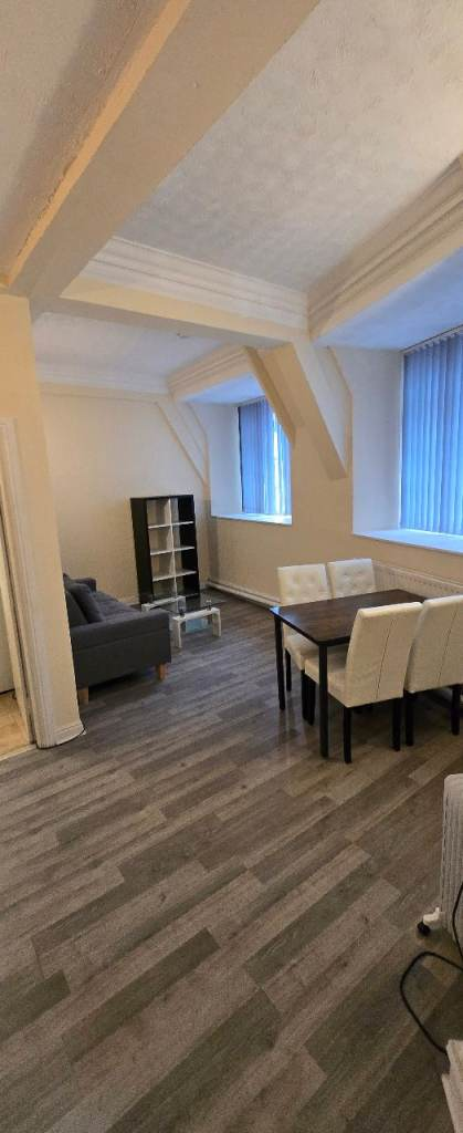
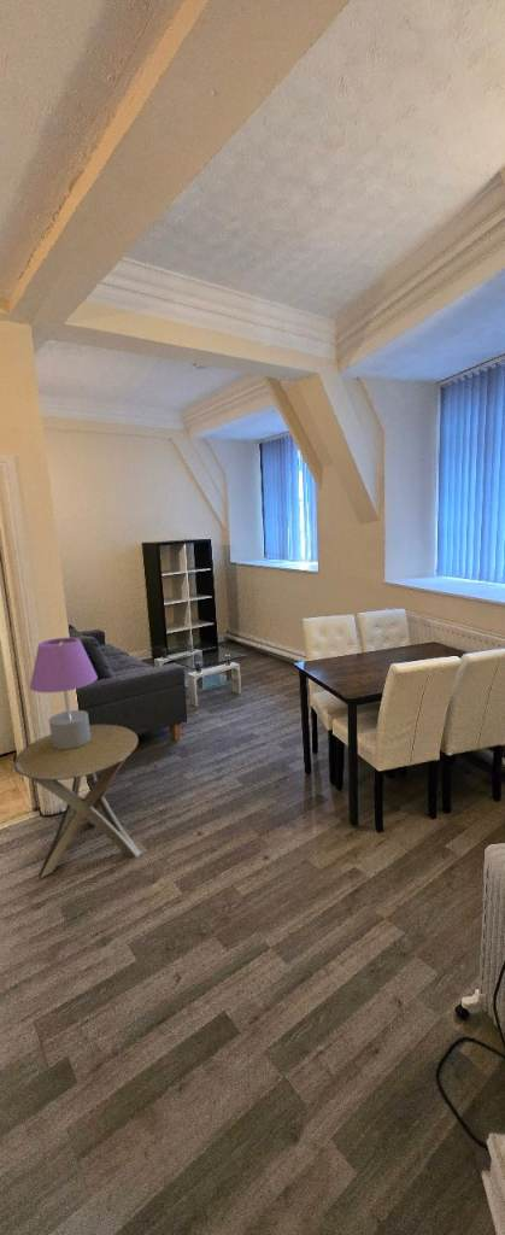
+ side table (84, 798)
+ table lamp (65, 691)
